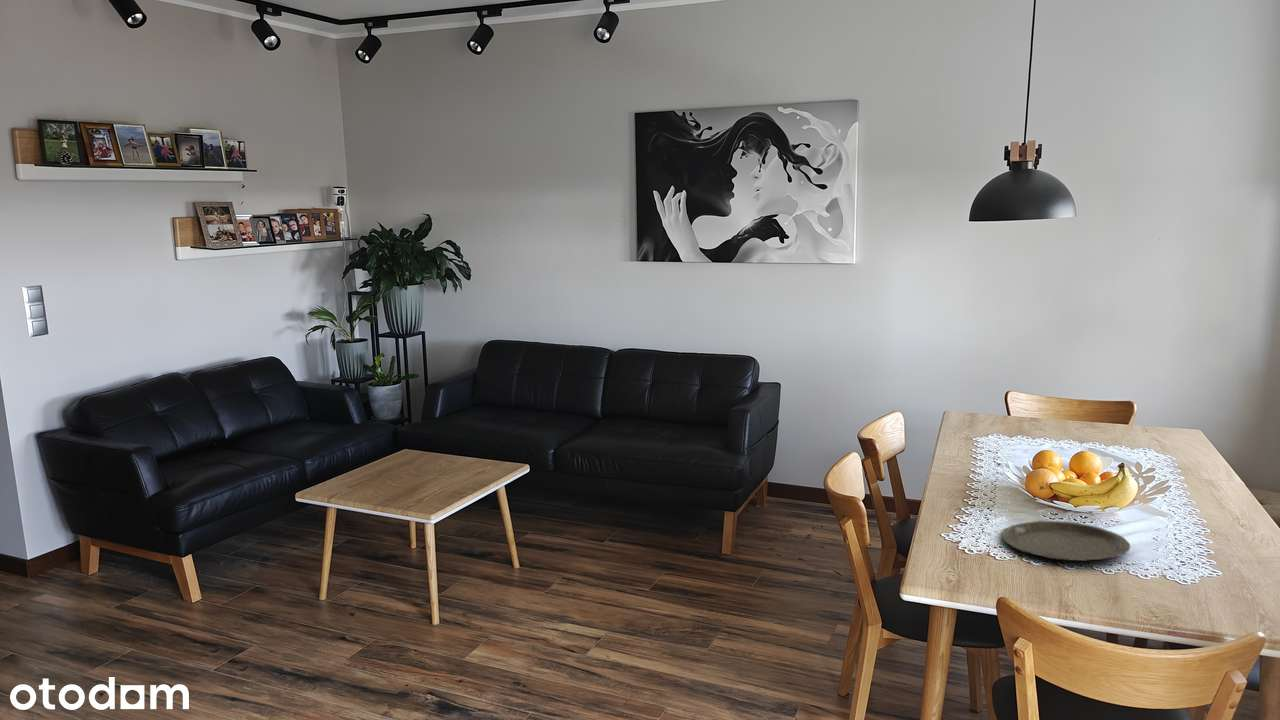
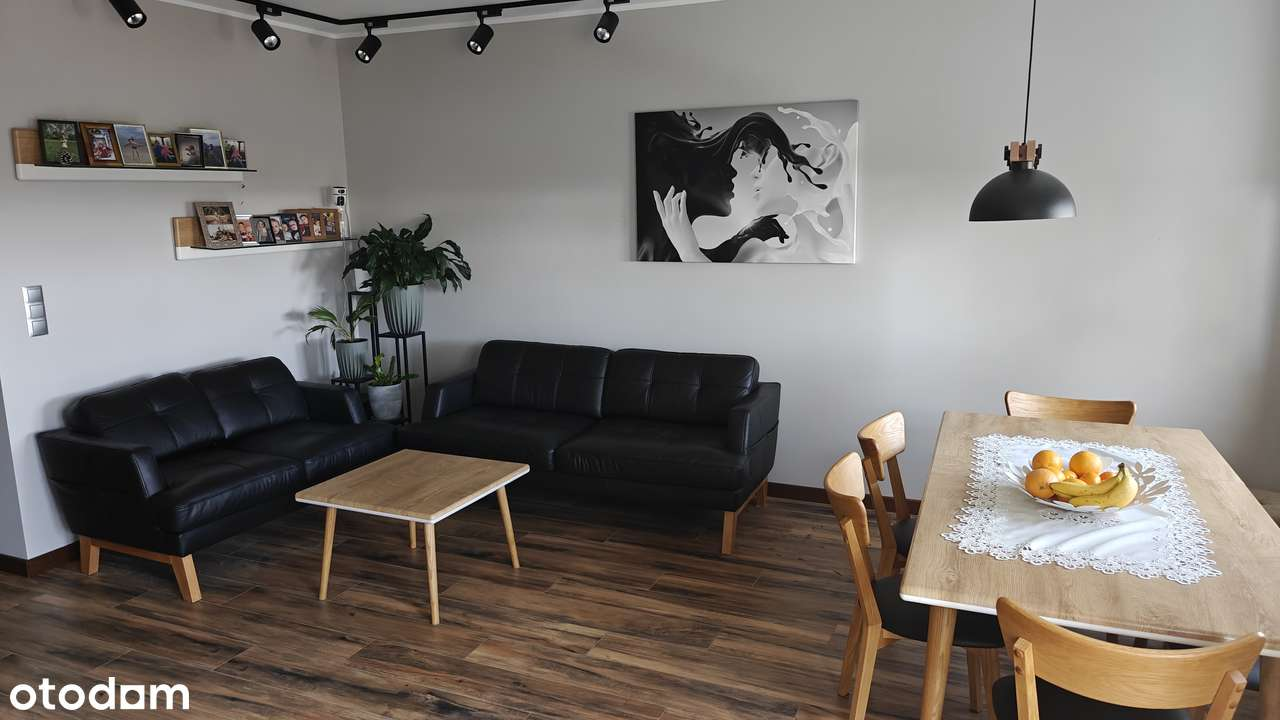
- plate (1063, 541)
